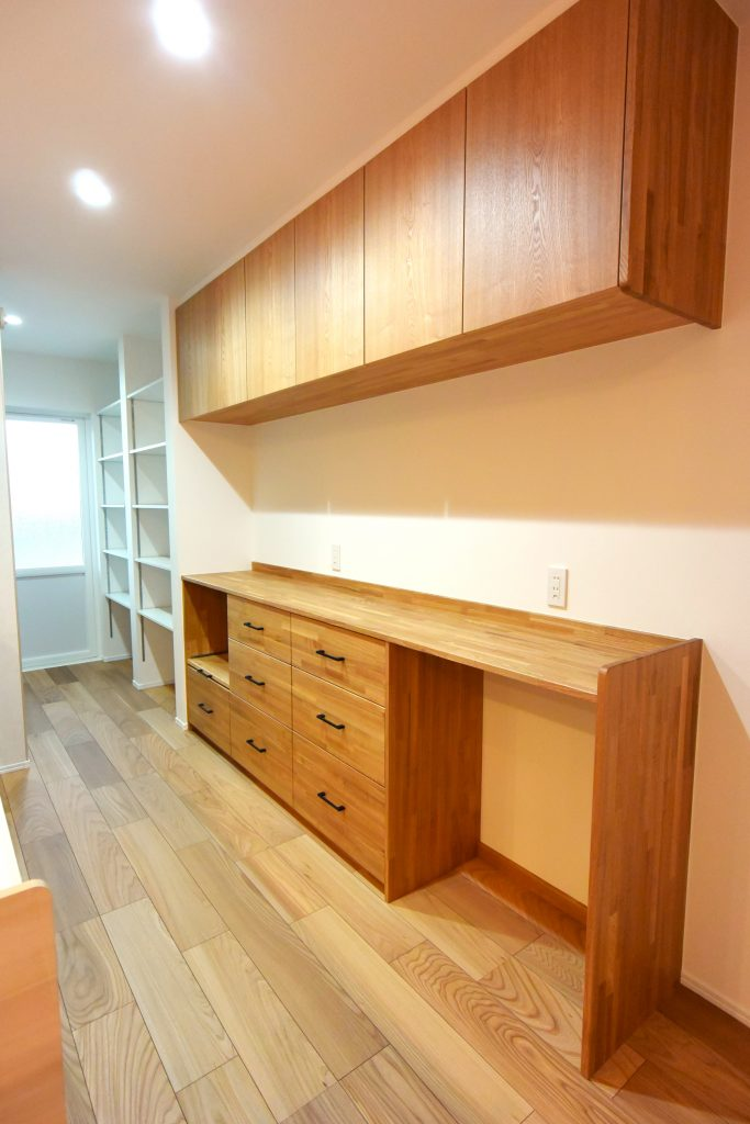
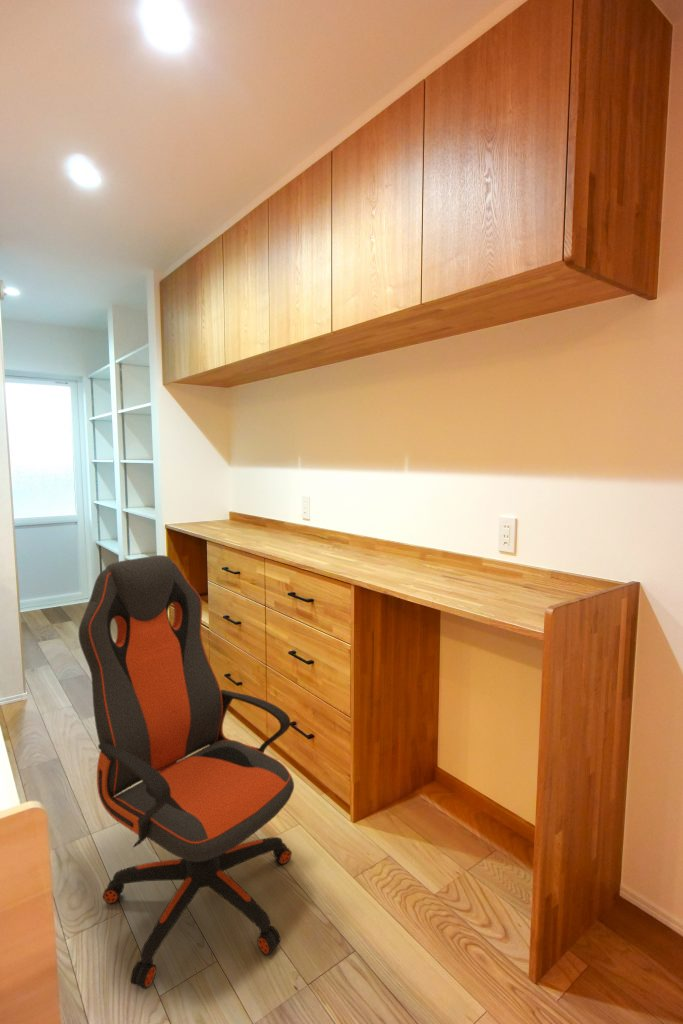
+ office chair (198, 738)
